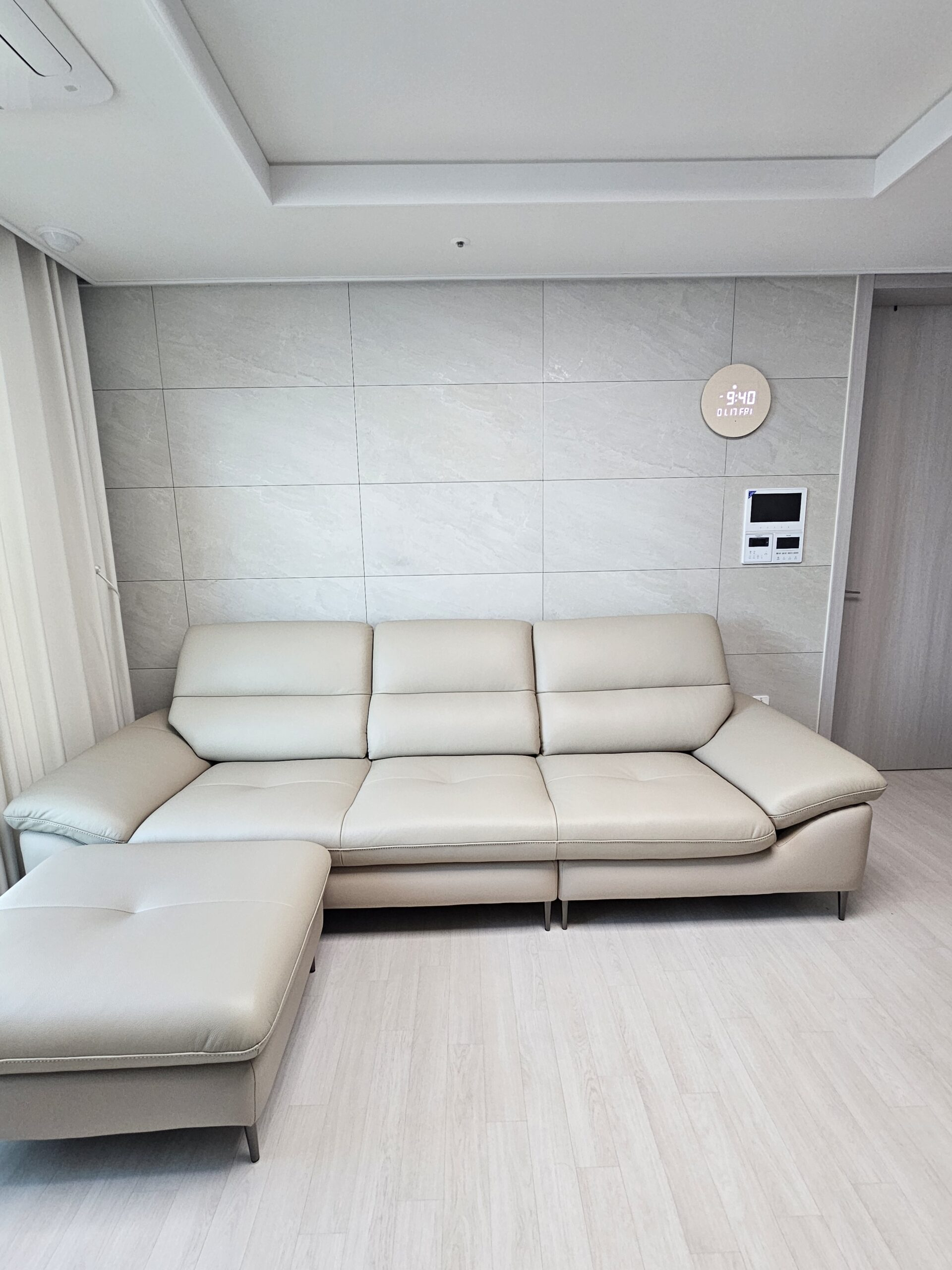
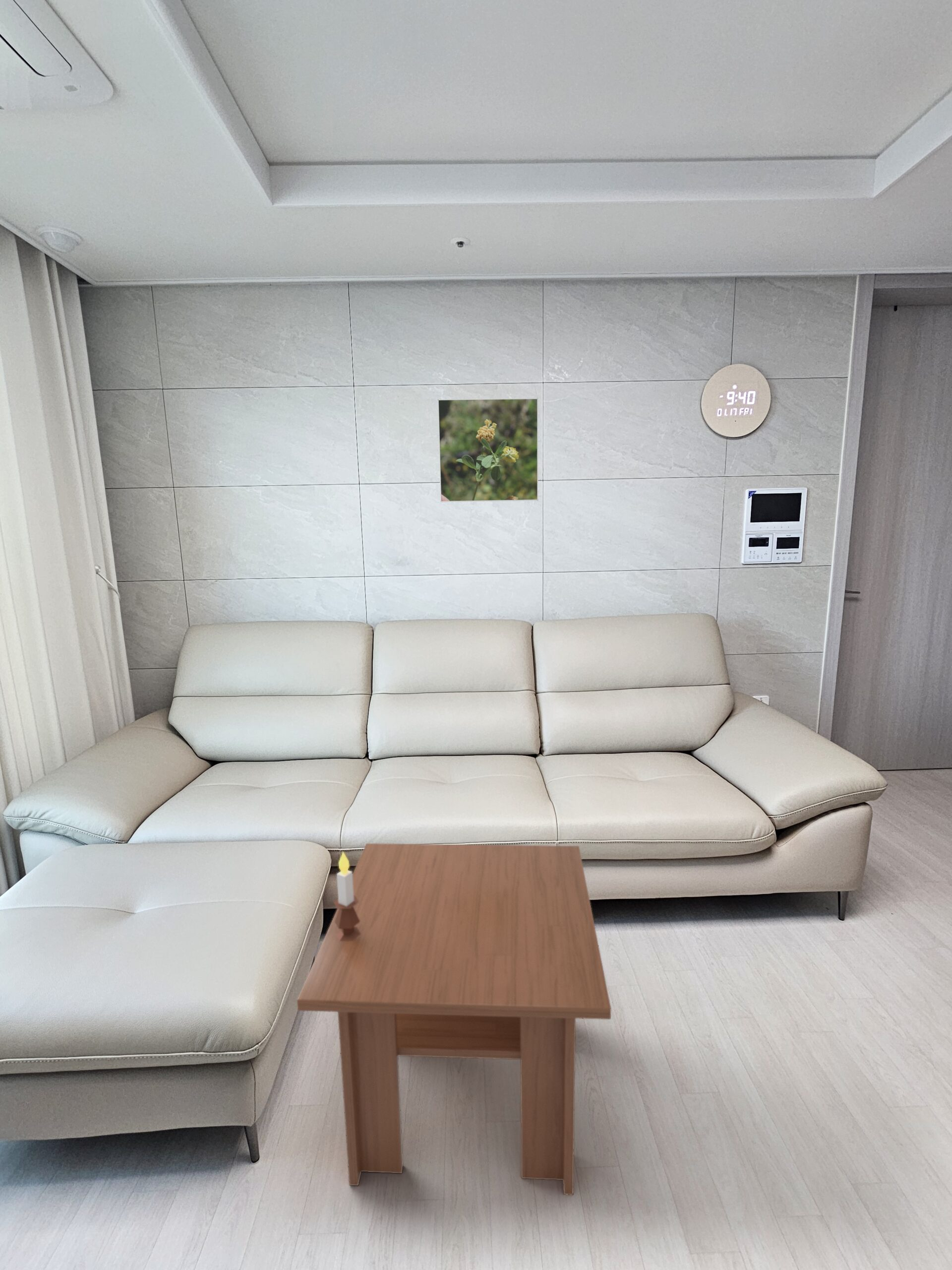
+ candle (346, 892)
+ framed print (488, 451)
+ coffee table (466, 1003)
